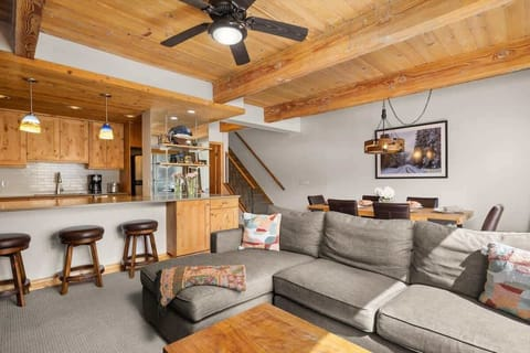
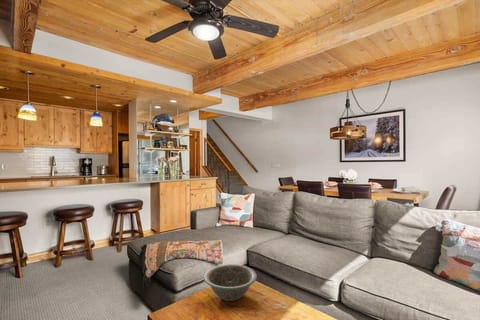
+ decorative bowl (230, 285)
